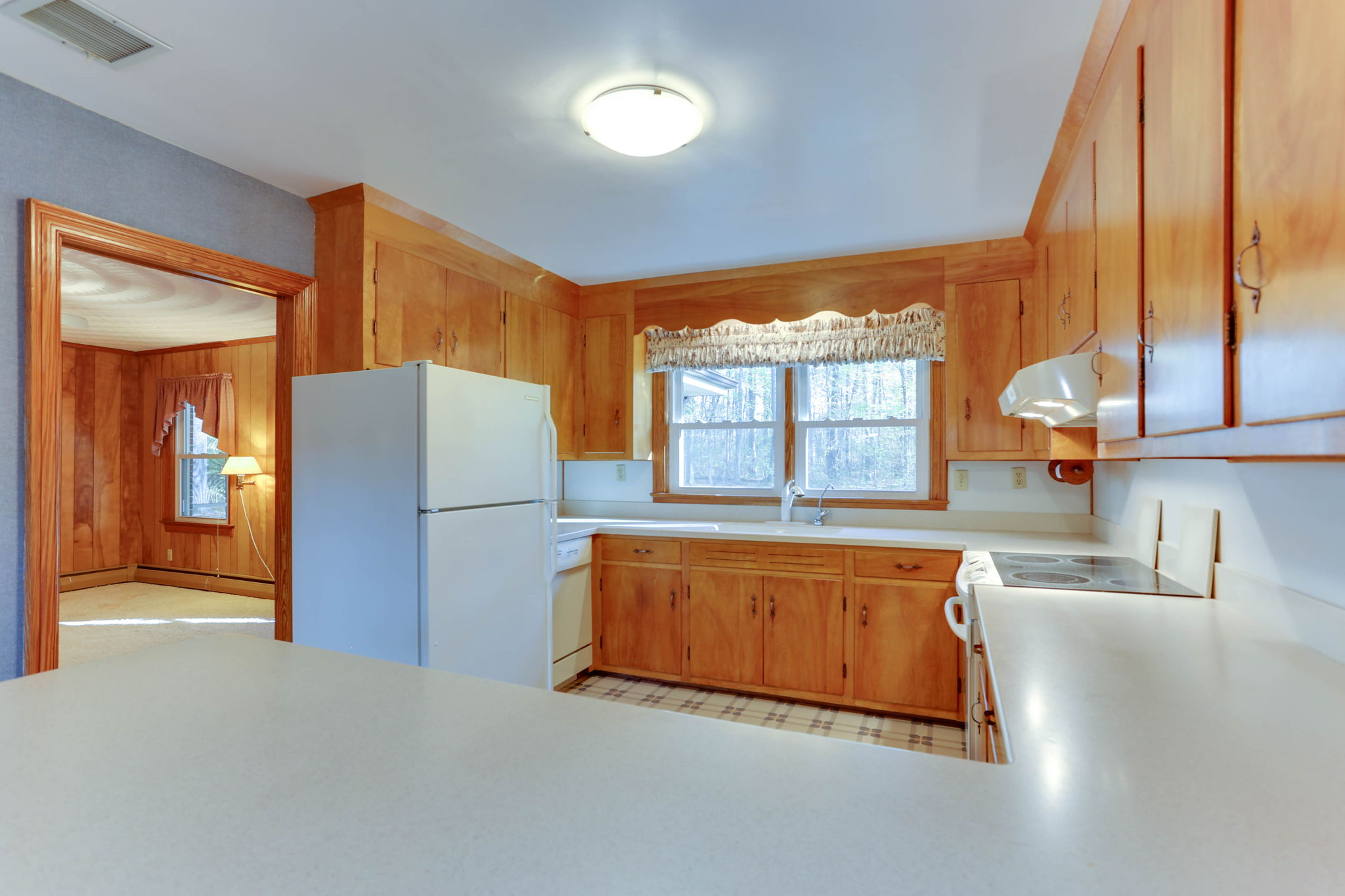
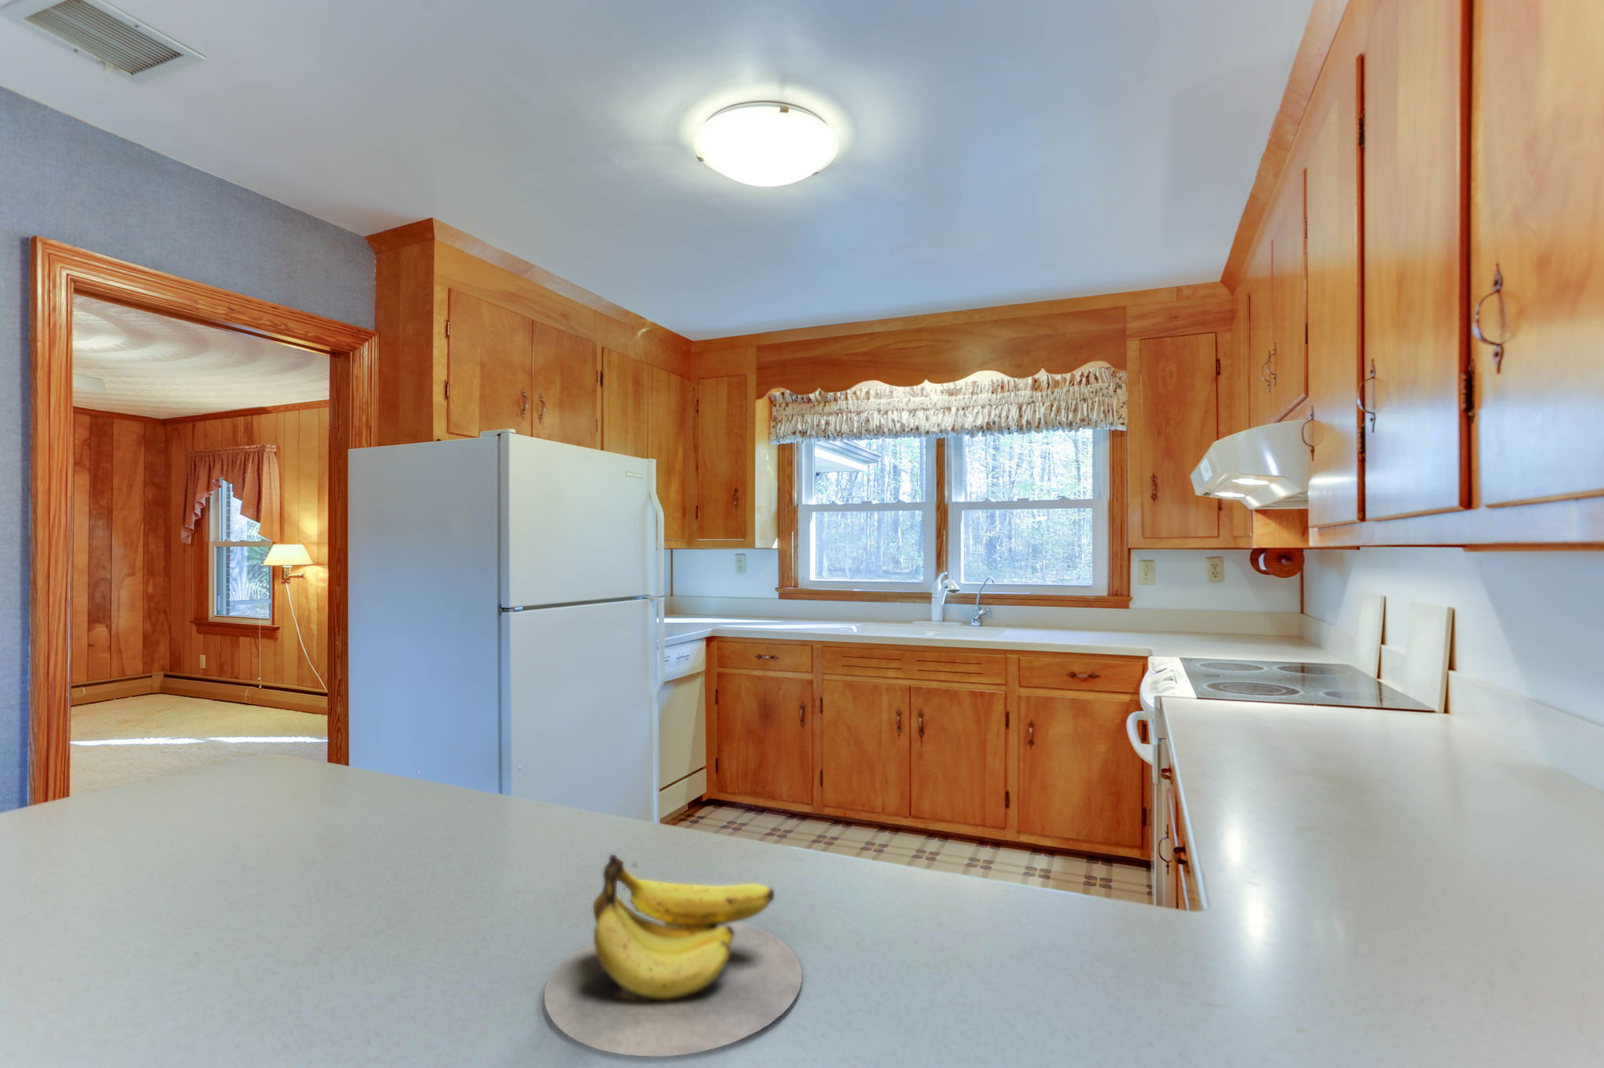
+ banana (676, 913)
